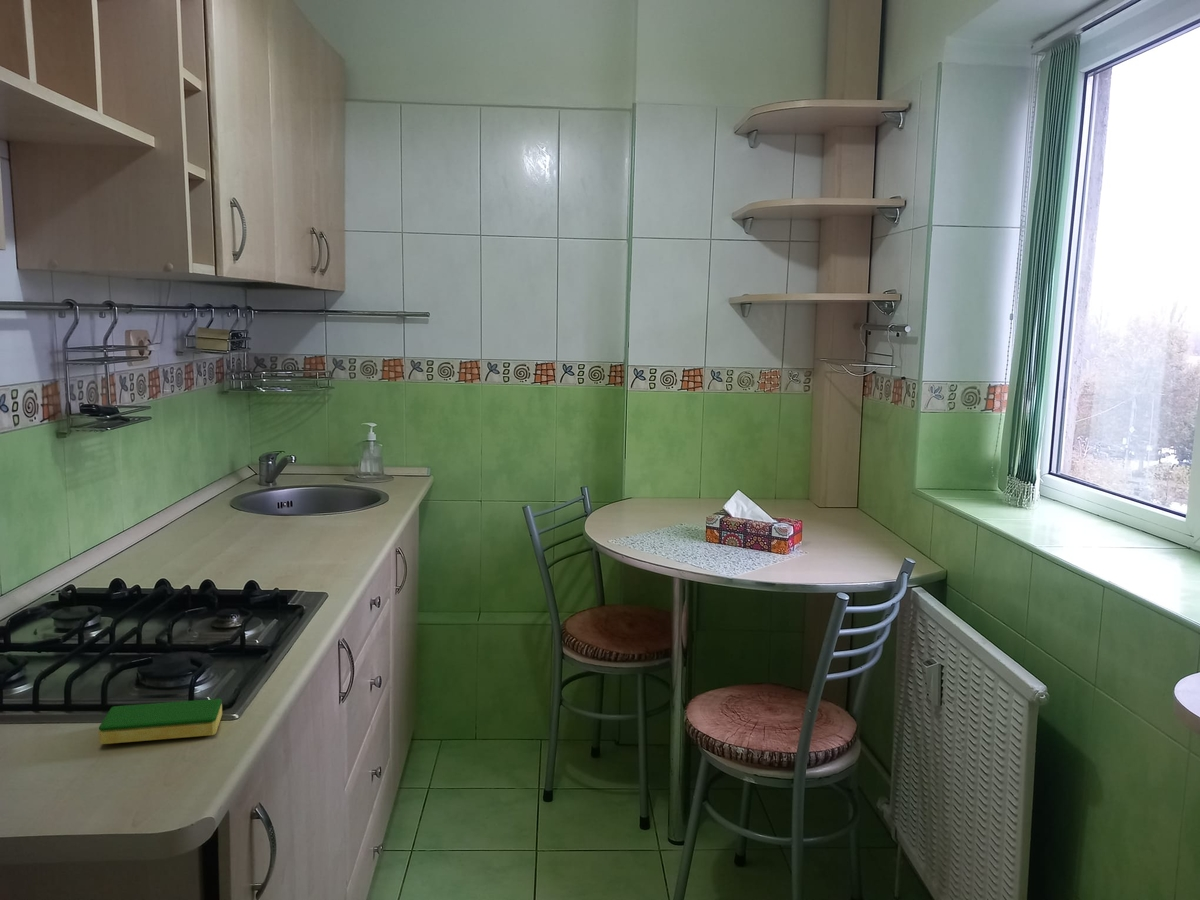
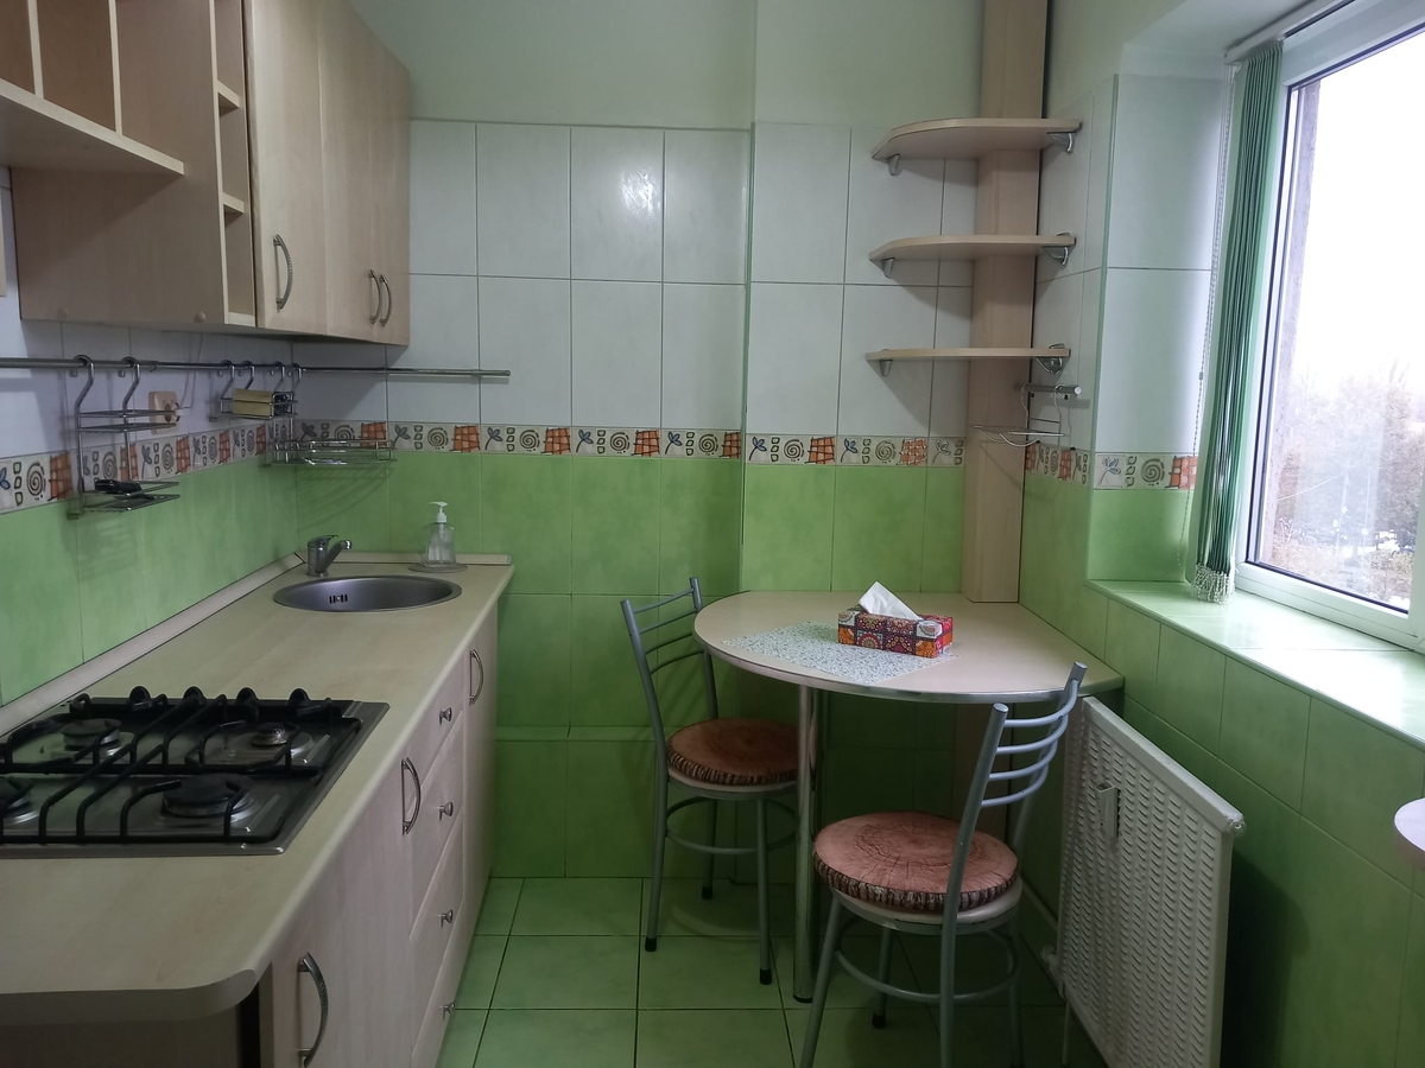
- dish sponge (163, 720)
